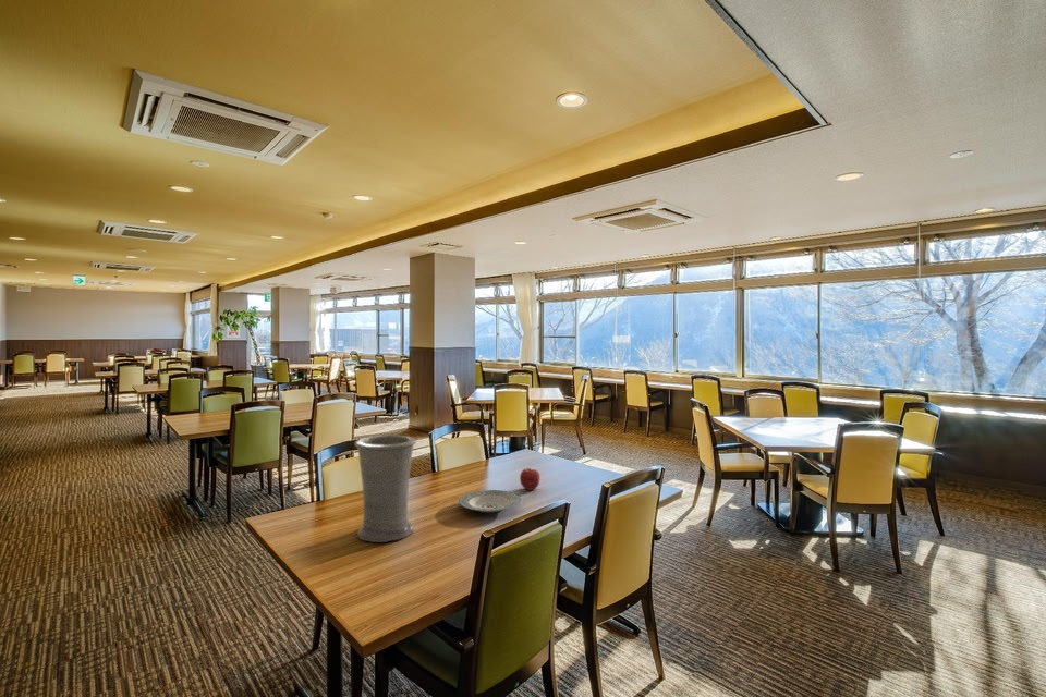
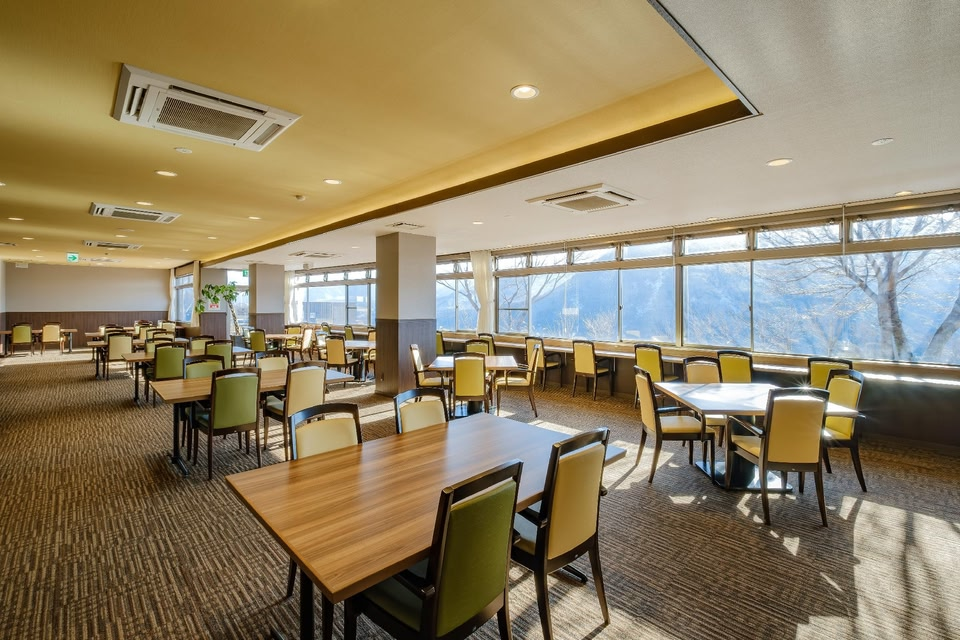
- plate (489, 503)
- apple (530, 478)
- vase (386, 486)
